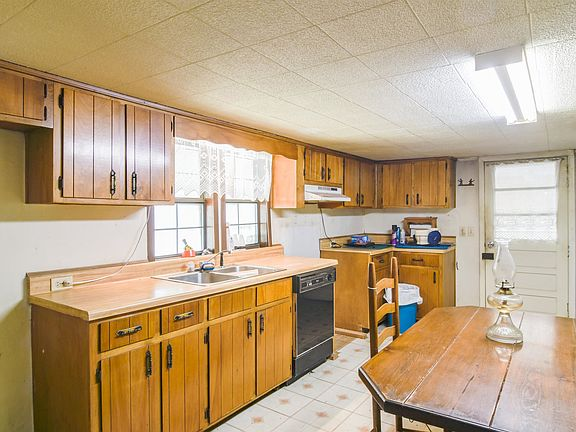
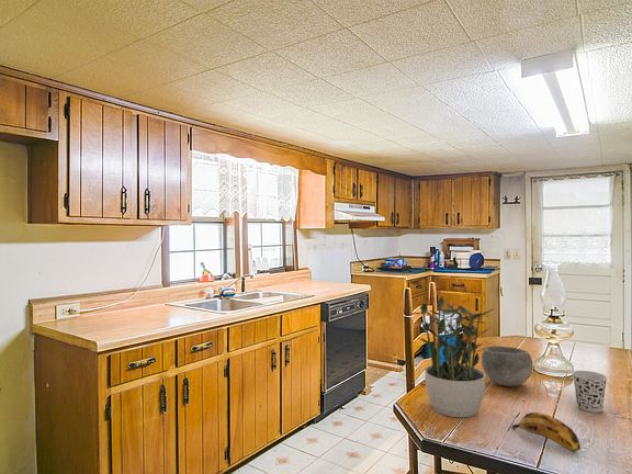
+ cup (589, 391)
+ potted plant (451, 351)
+ bowl (506, 365)
+ banana (543, 428)
